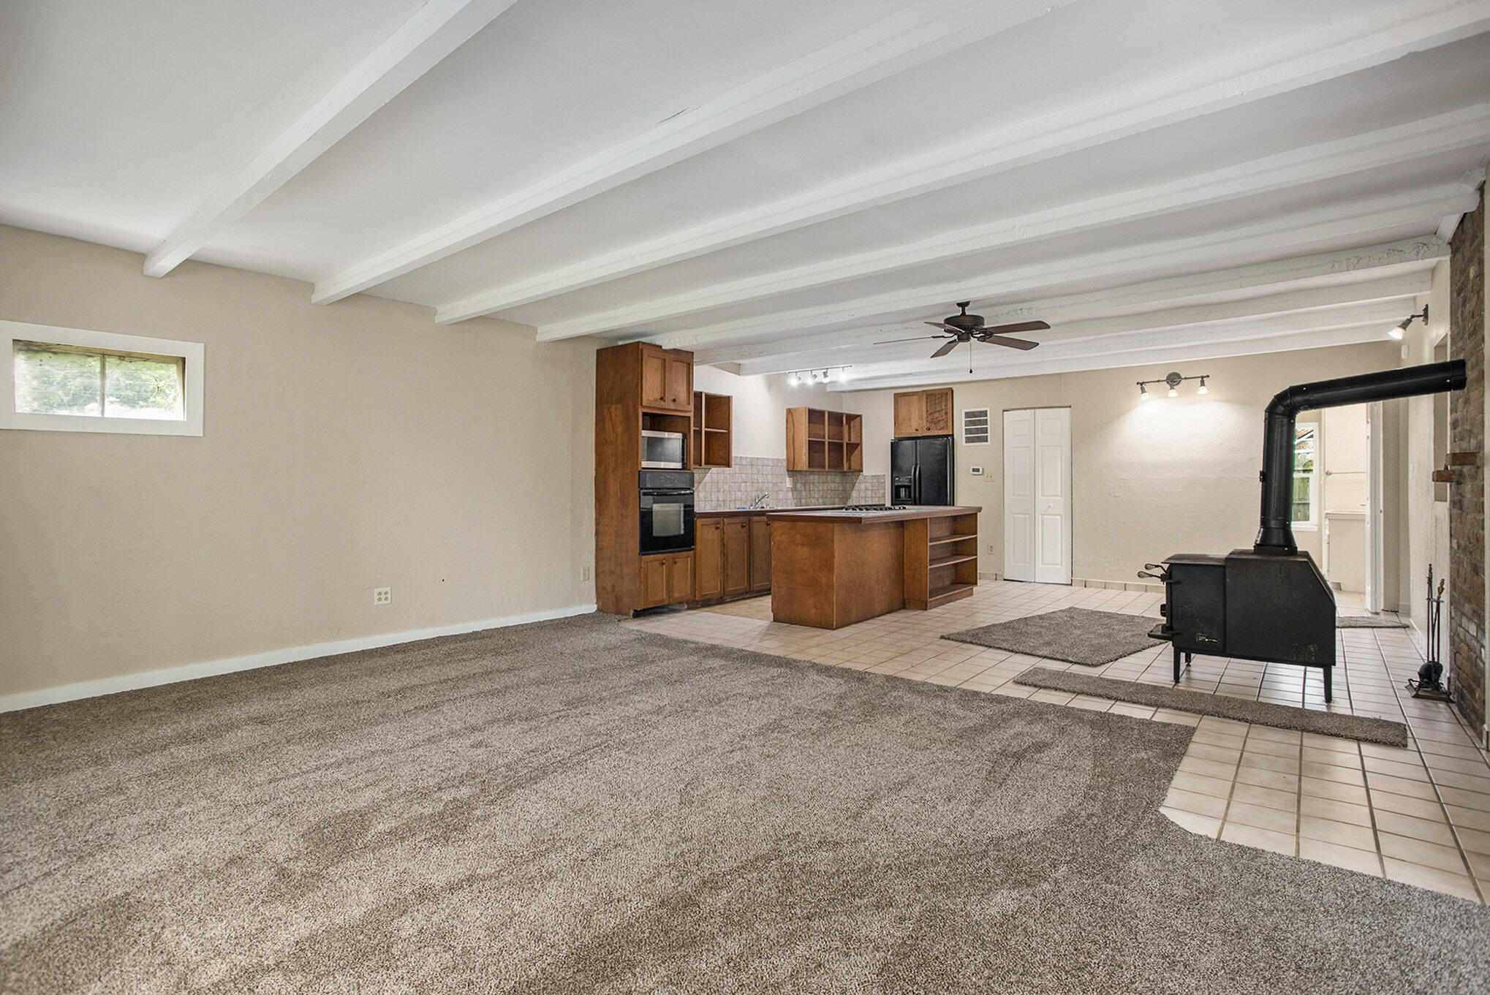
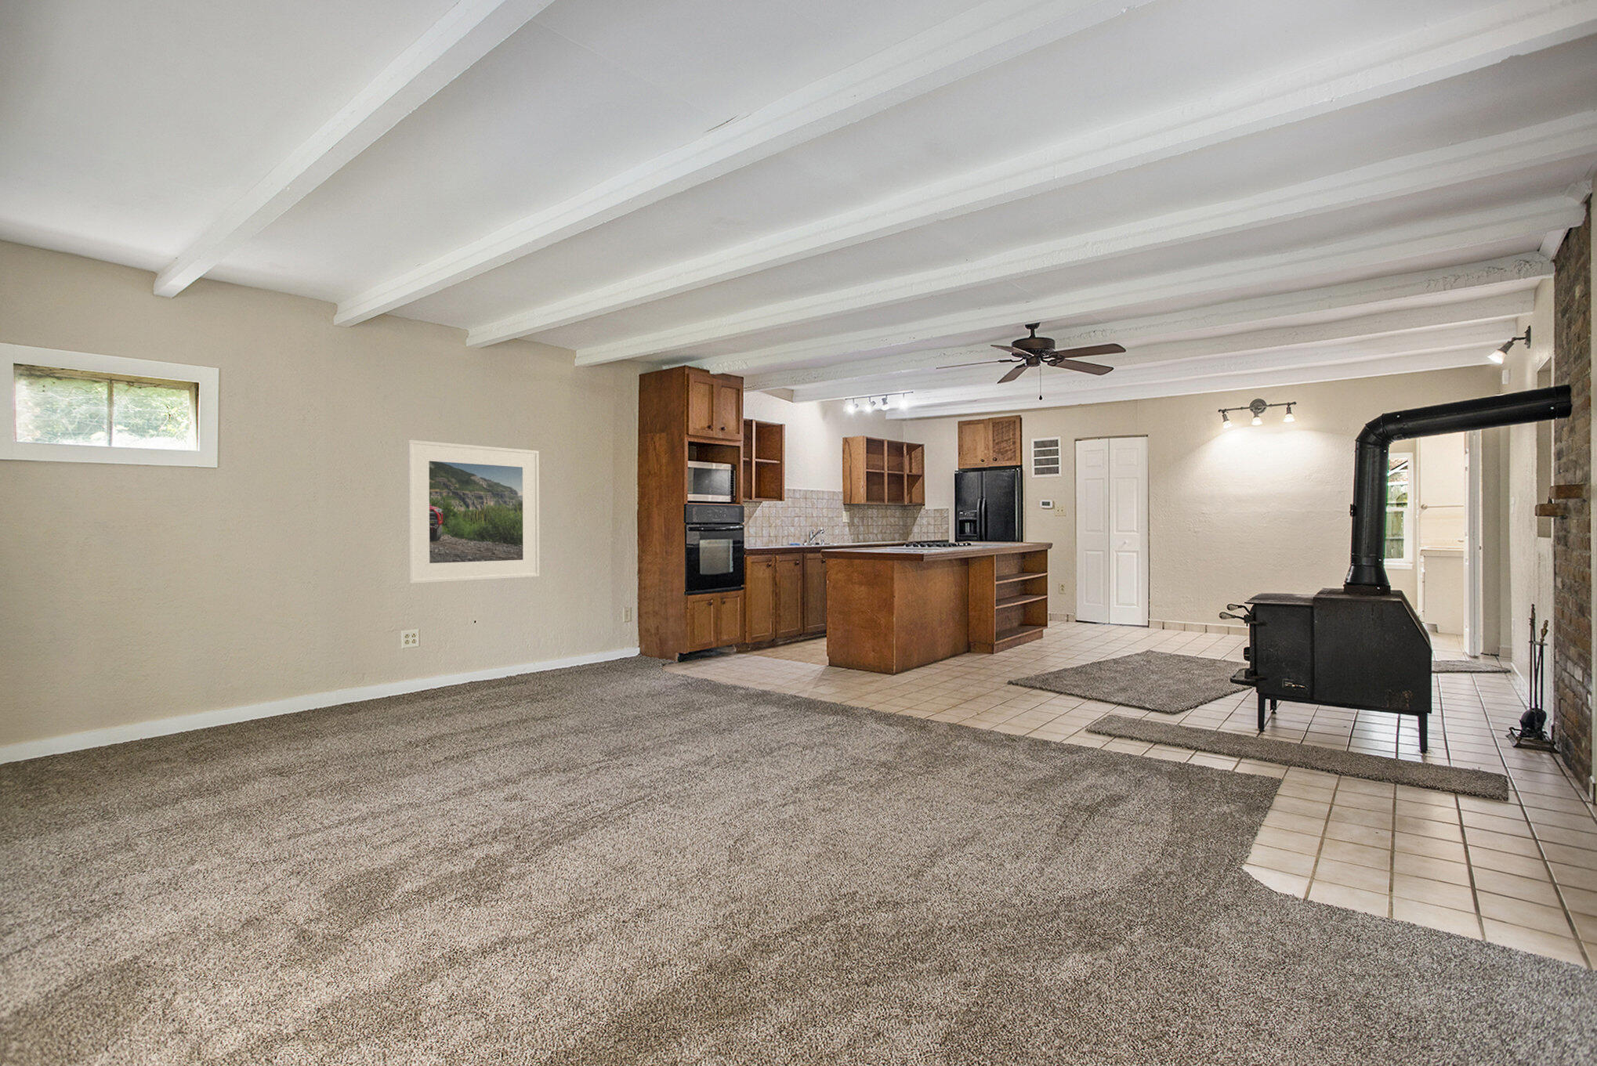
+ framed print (478, 513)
